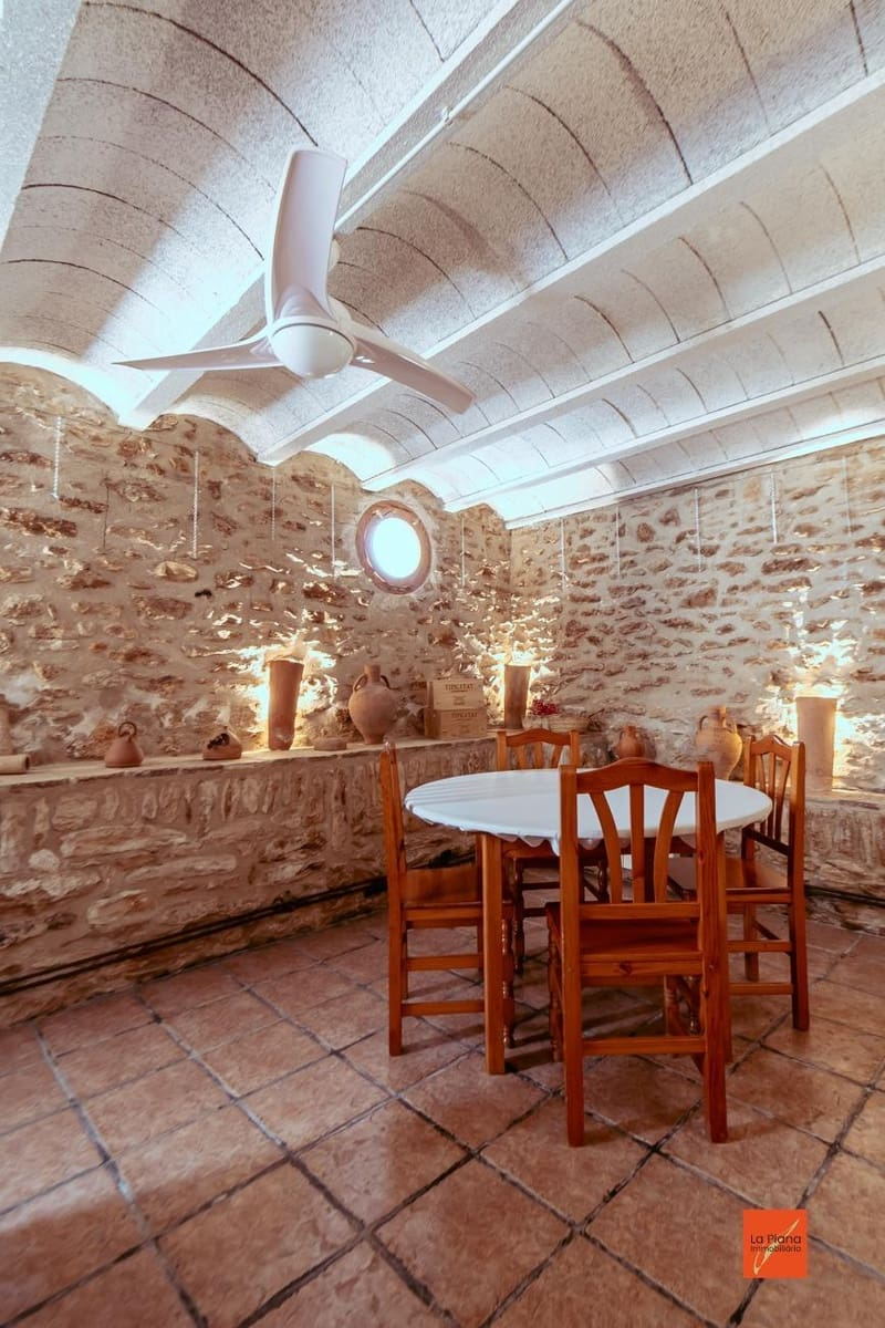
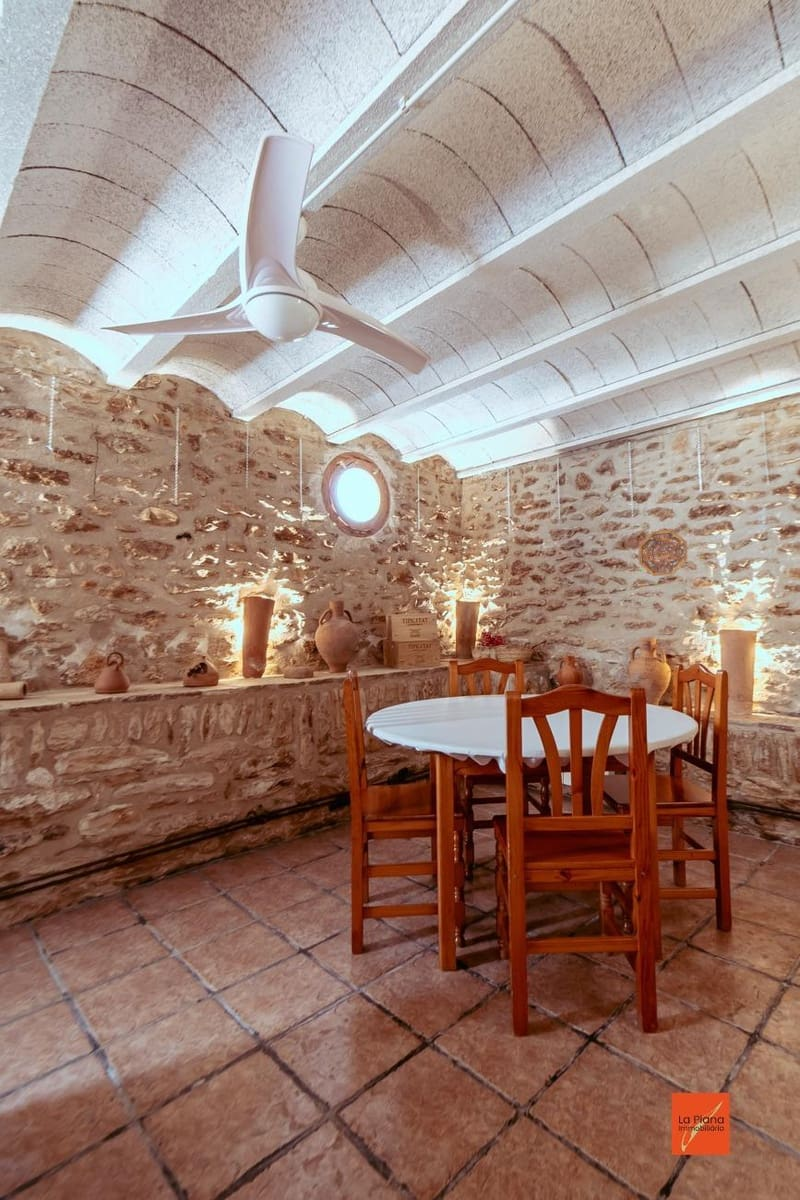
+ decorative platter (662, 553)
